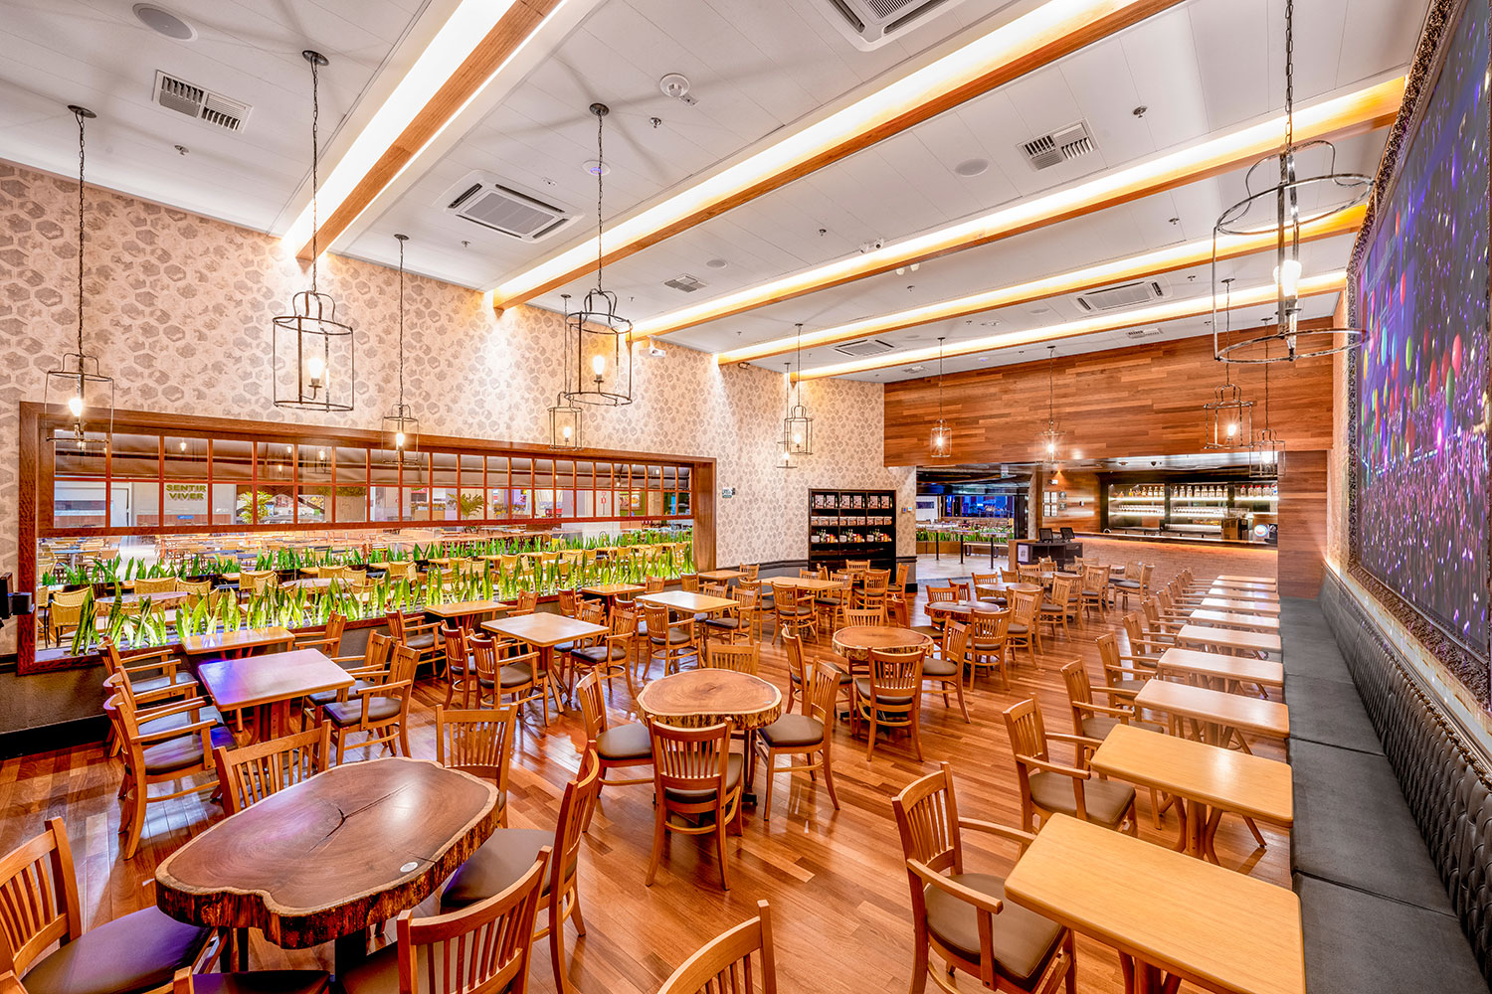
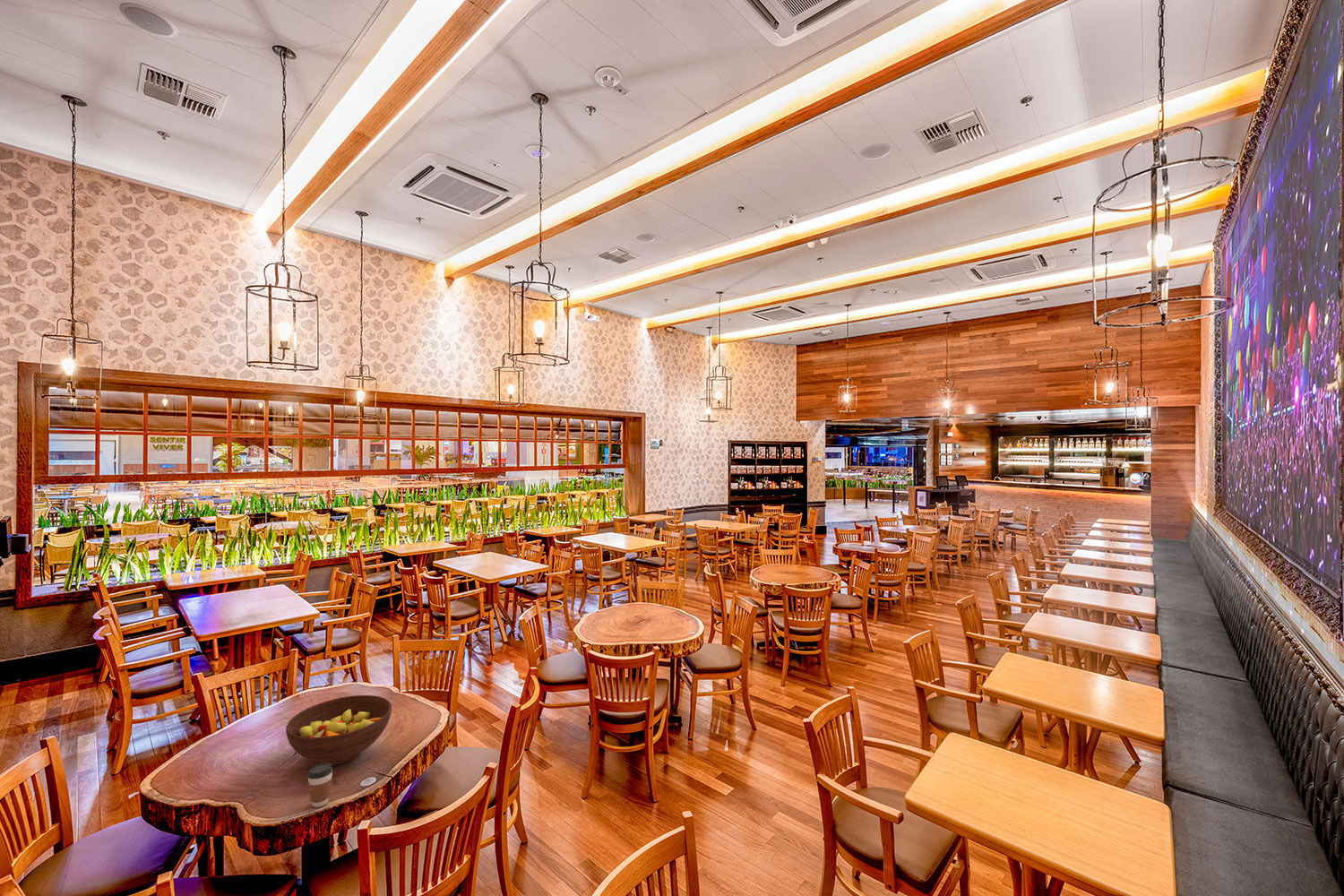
+ fruit bowl (340, 736)
+ coffee cup (320, 785)
